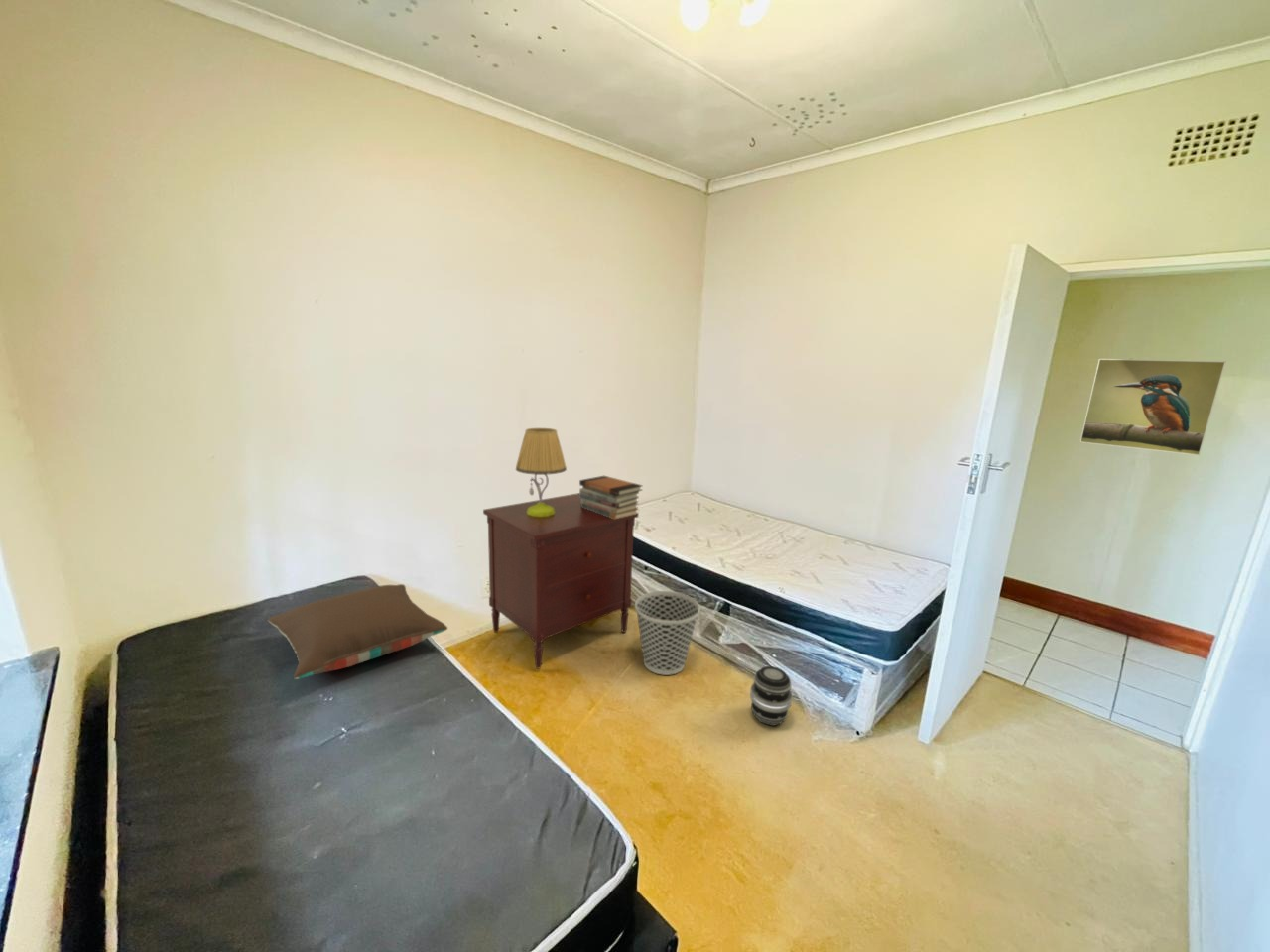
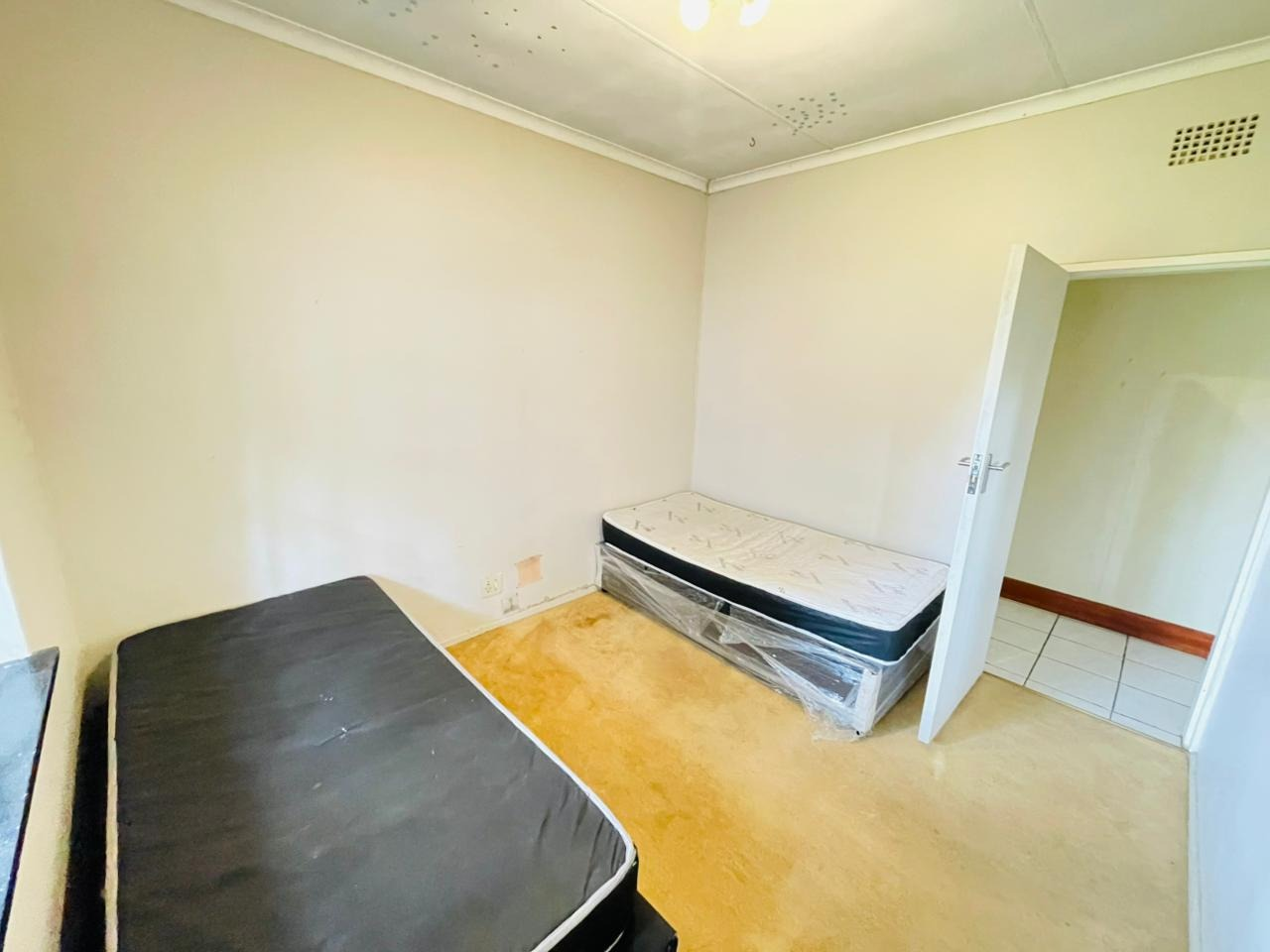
- book stack (609, 496)
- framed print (1147, 405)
- pillow (357, 623)
- wastebasket (665, 634)
- dresser (561, 572)
- speaker (770, 695)
- table lamp (541, 471)
